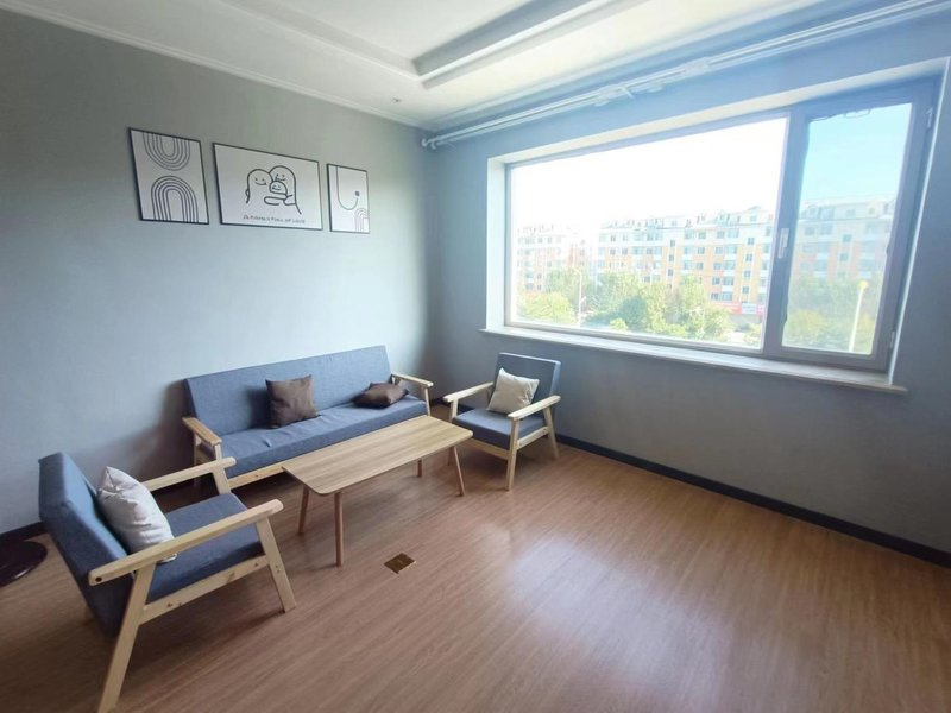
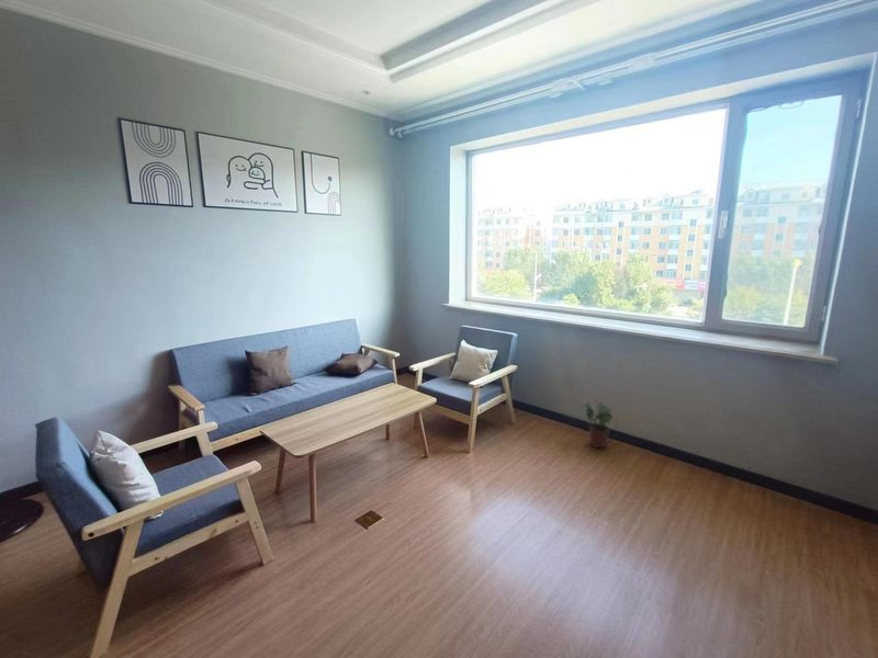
+ potted plant (599, 422)
